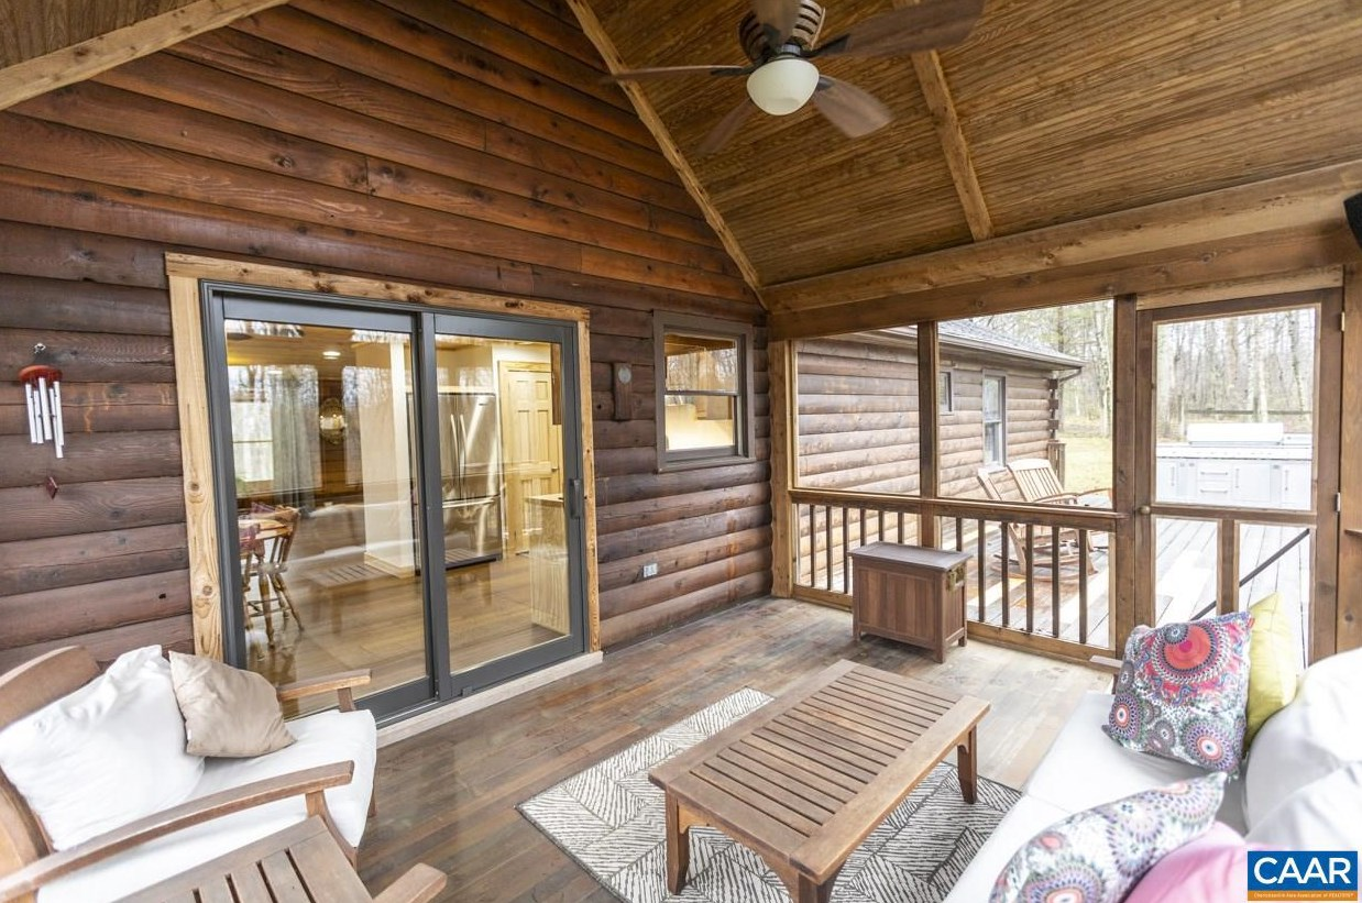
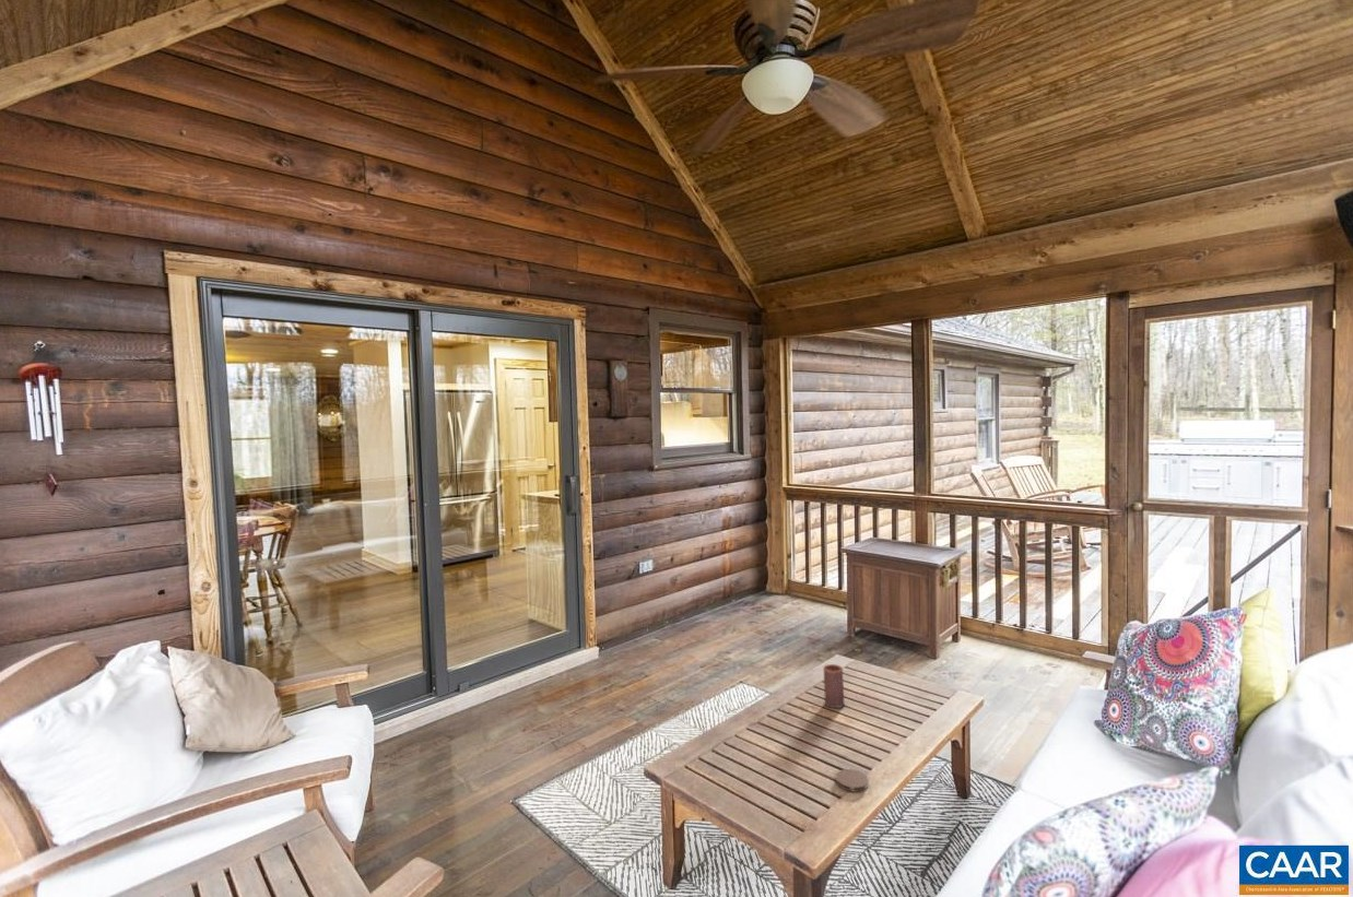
+ coaster (851, 779)
+ candle (834, 685)
